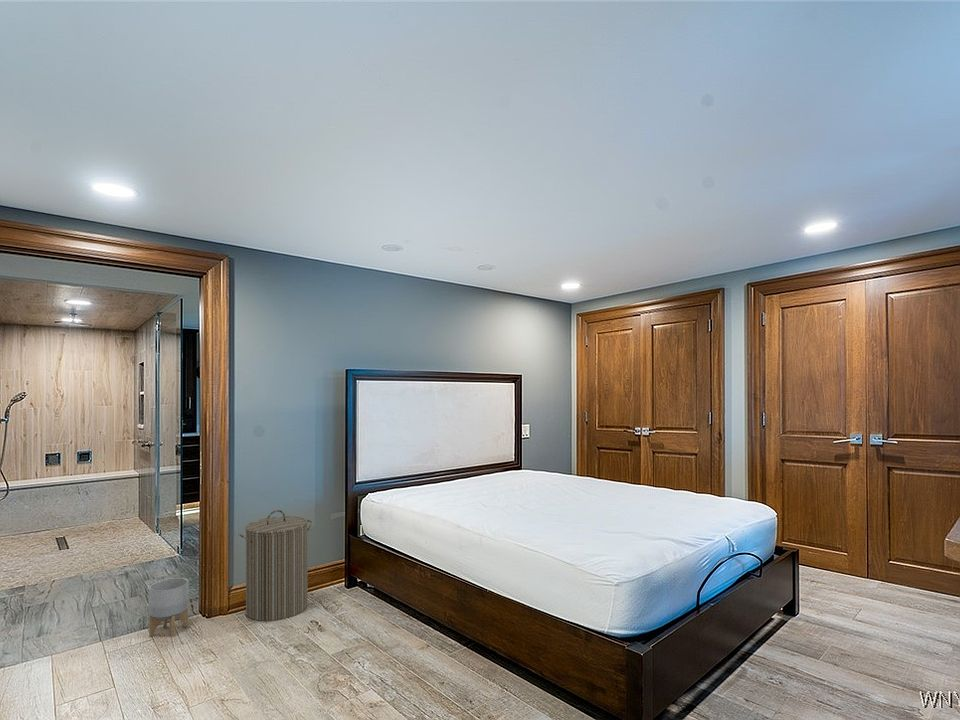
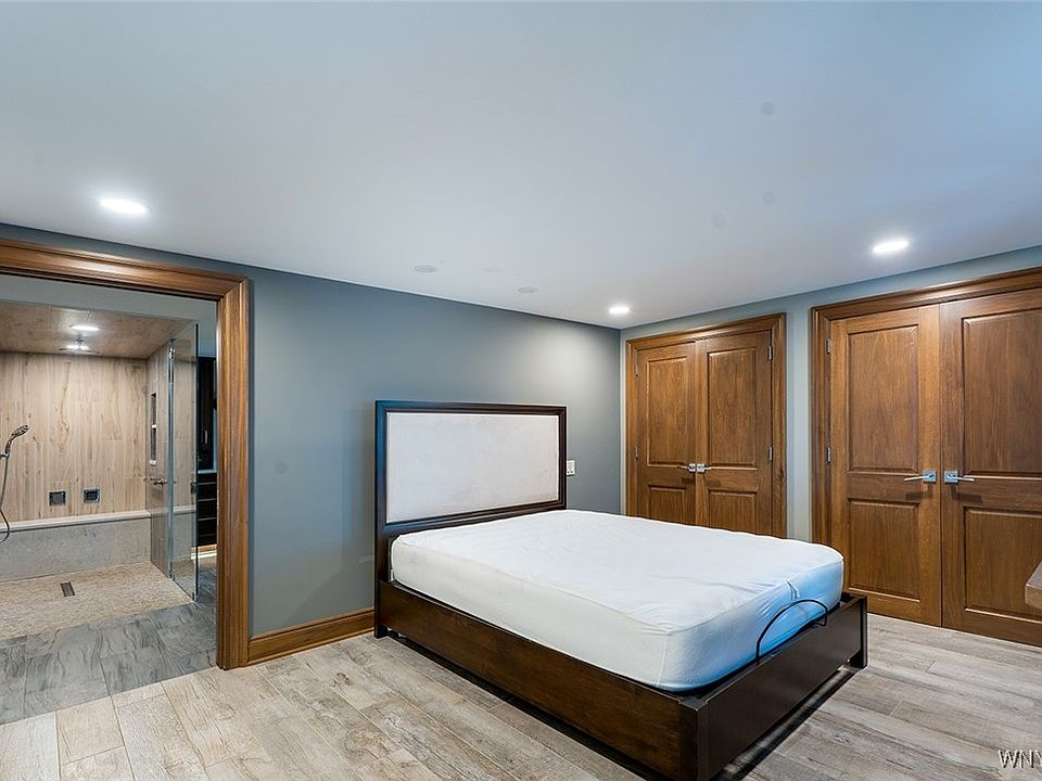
- laundry hamper (277, 559)
- planter (168, 607)
